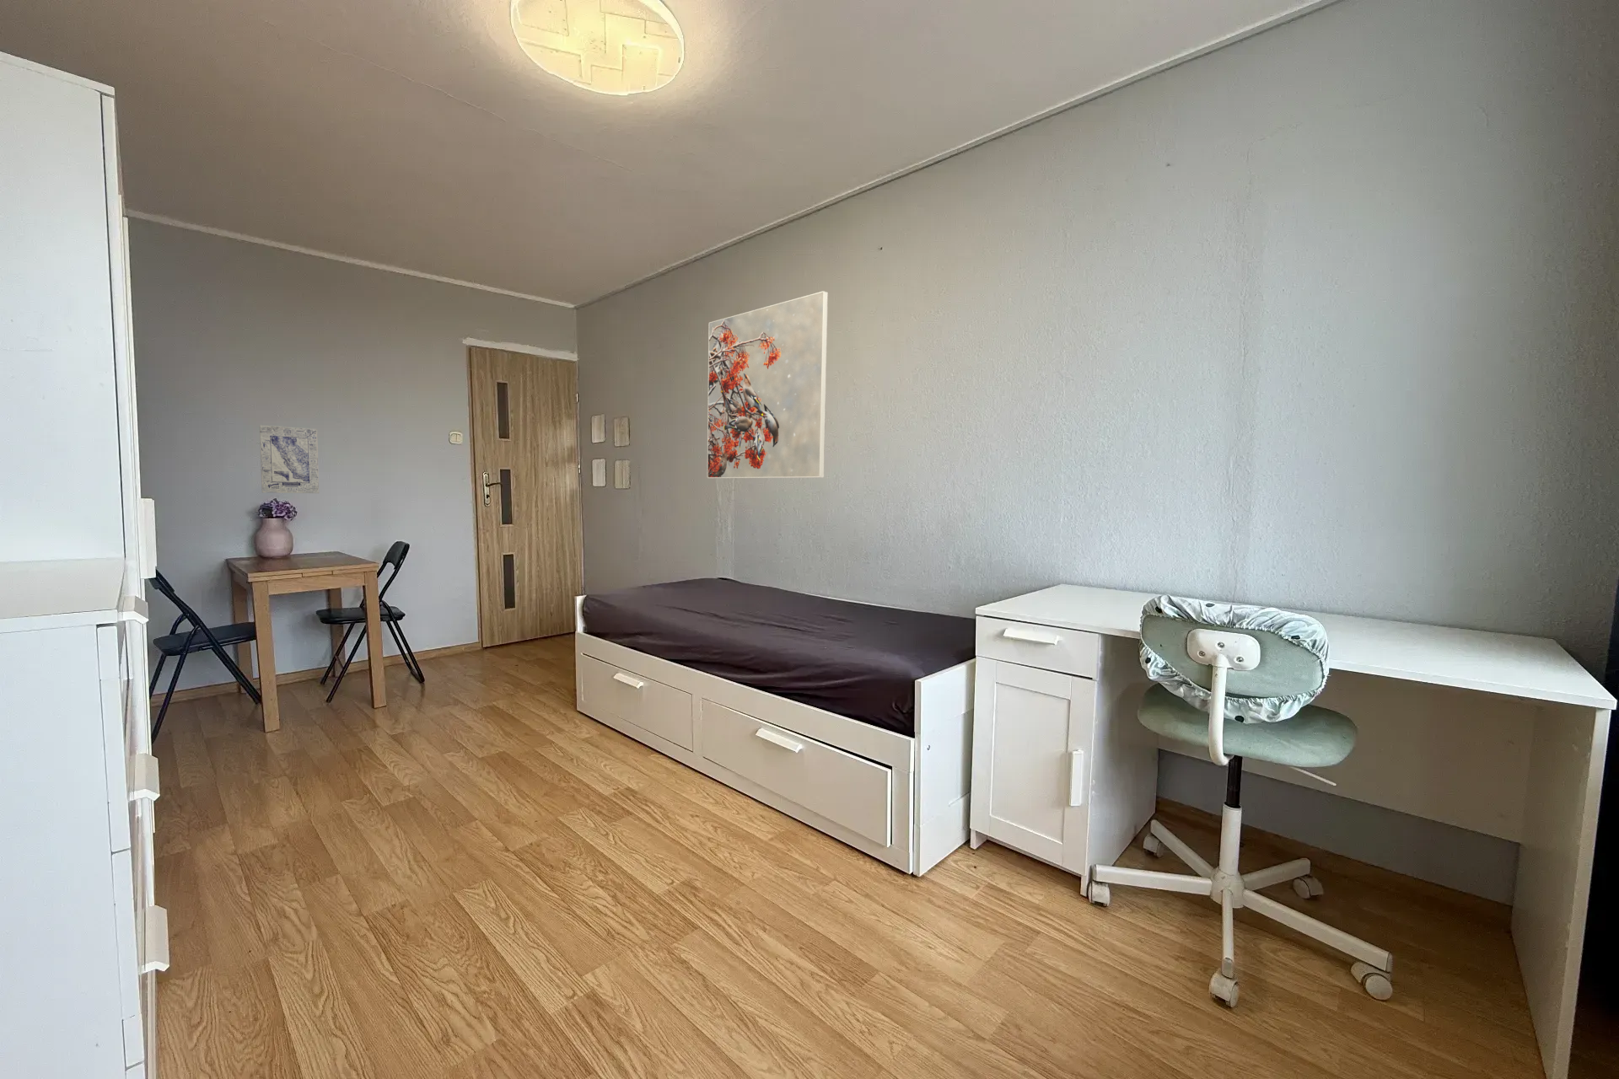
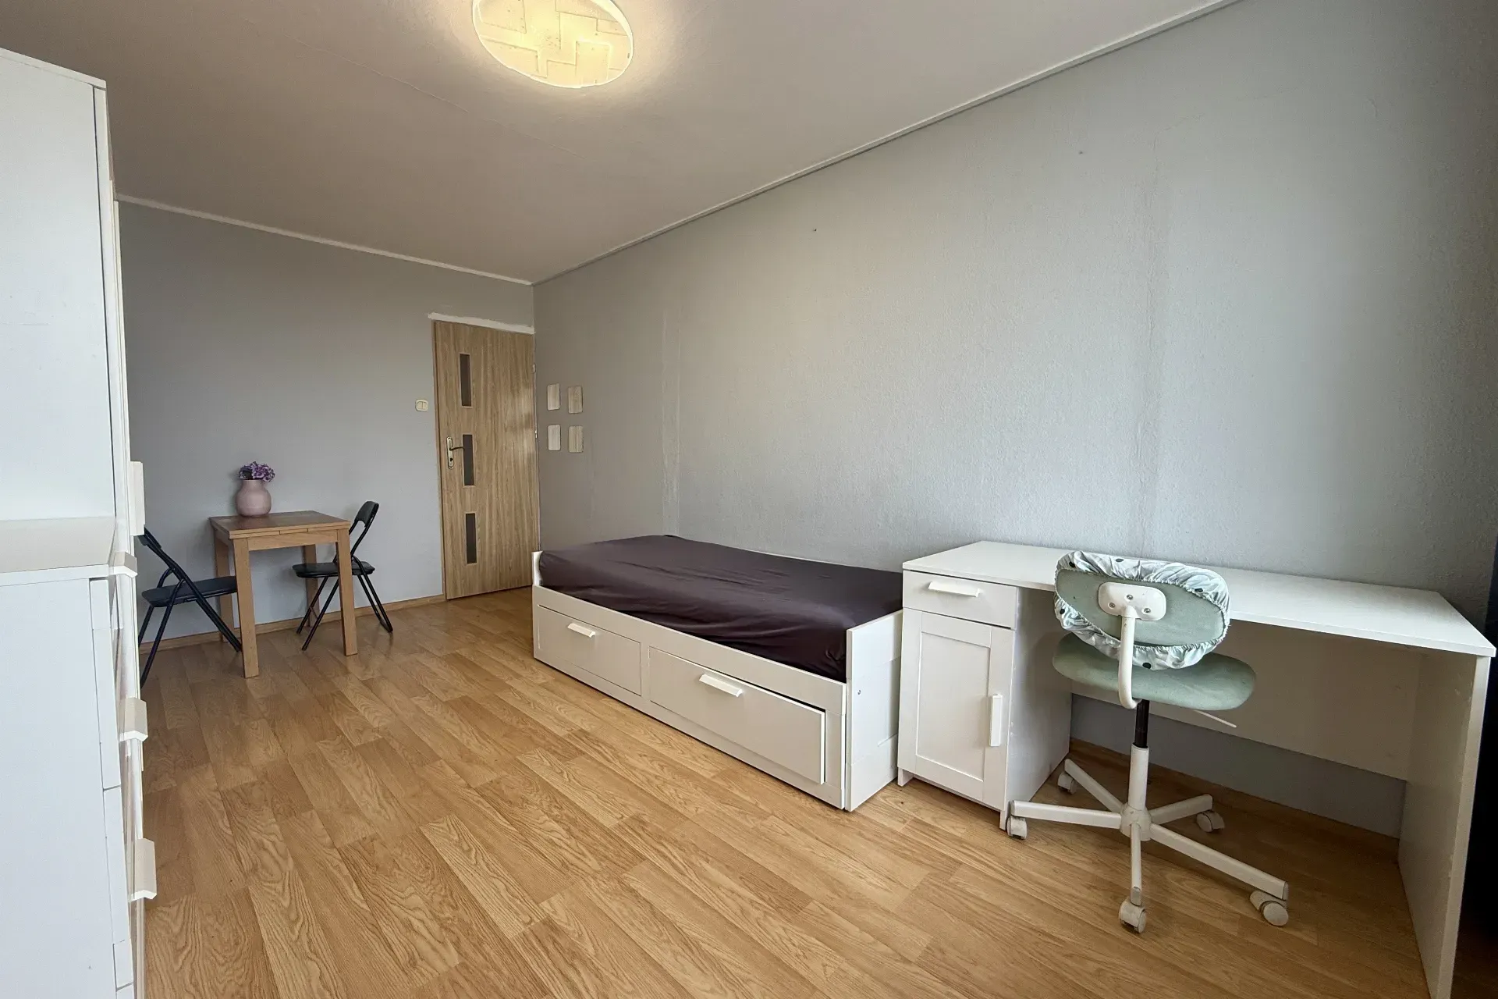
- wall art (289, 460)
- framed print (761, 394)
